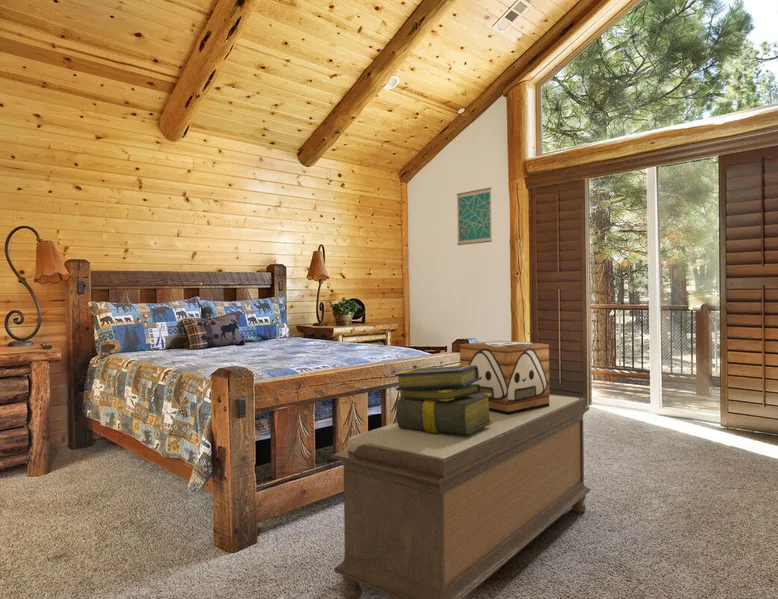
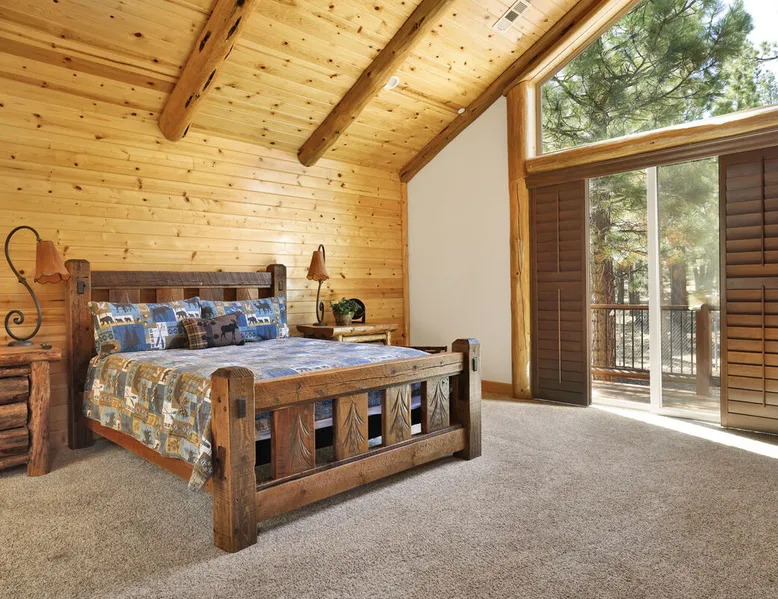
- decorative box (504, 374)
- stack of books (440, 396)
- bench (482, 481)
- wall art (473, 217)
